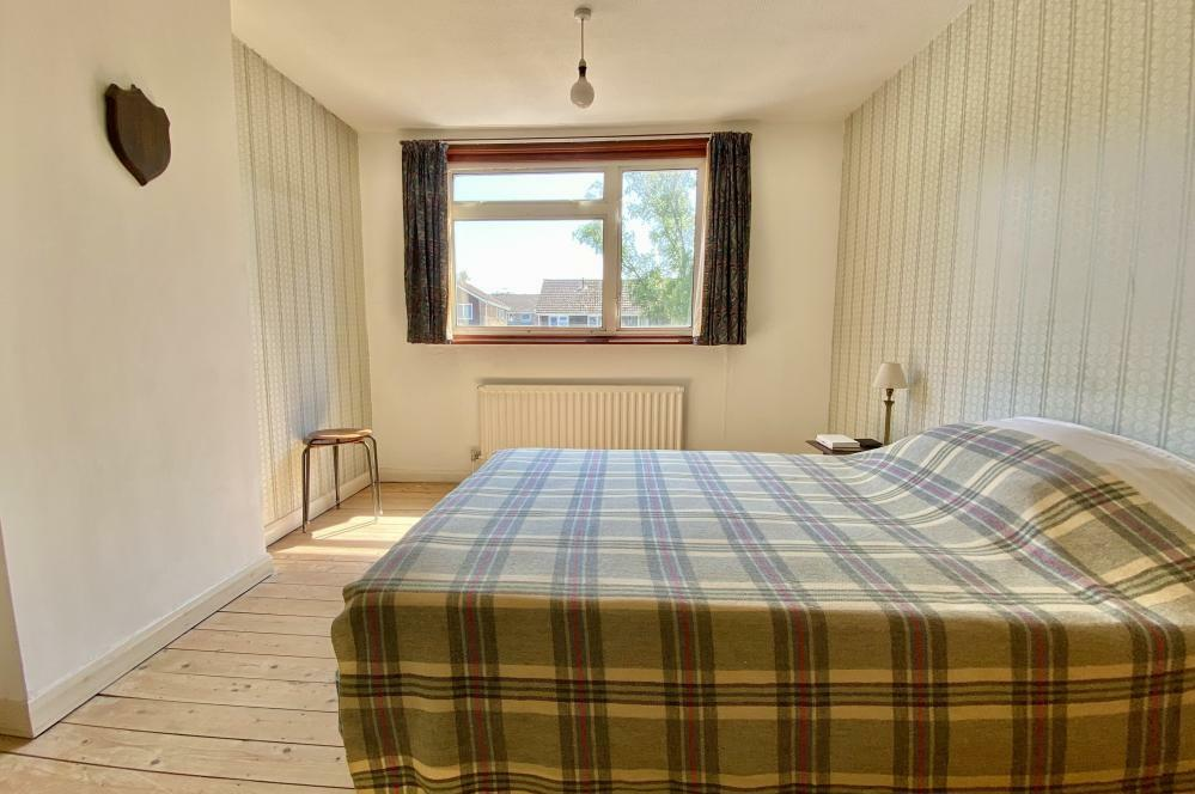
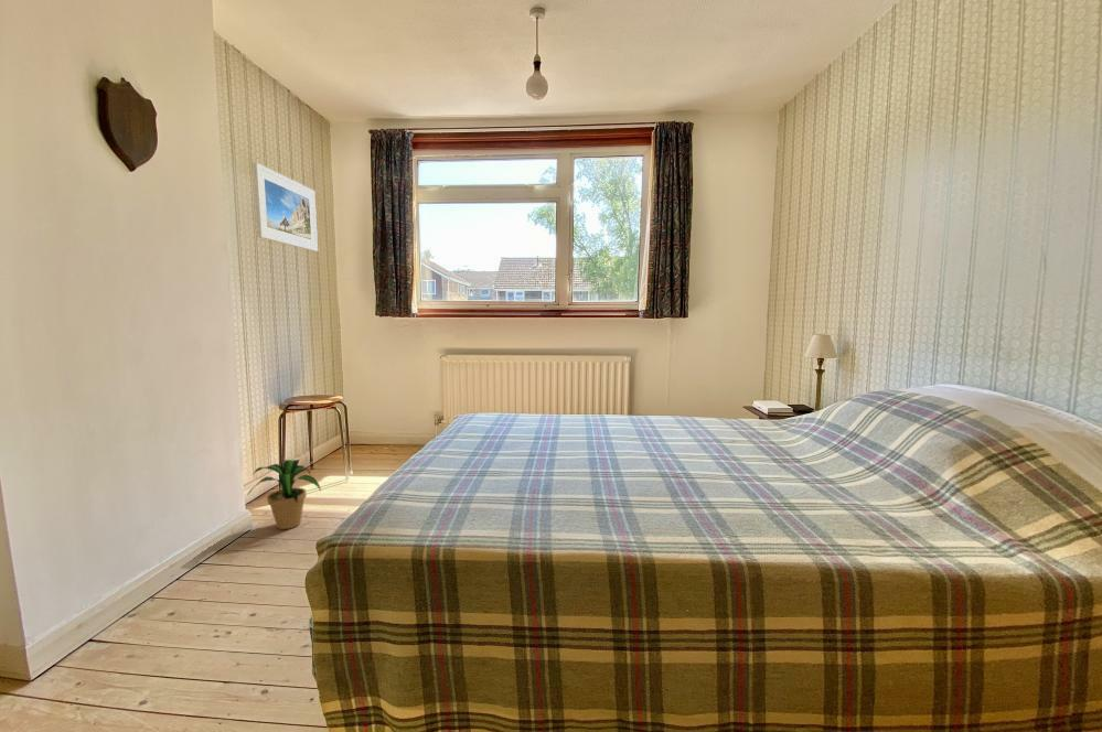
+ potted plant (287, 494)
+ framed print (288, 212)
